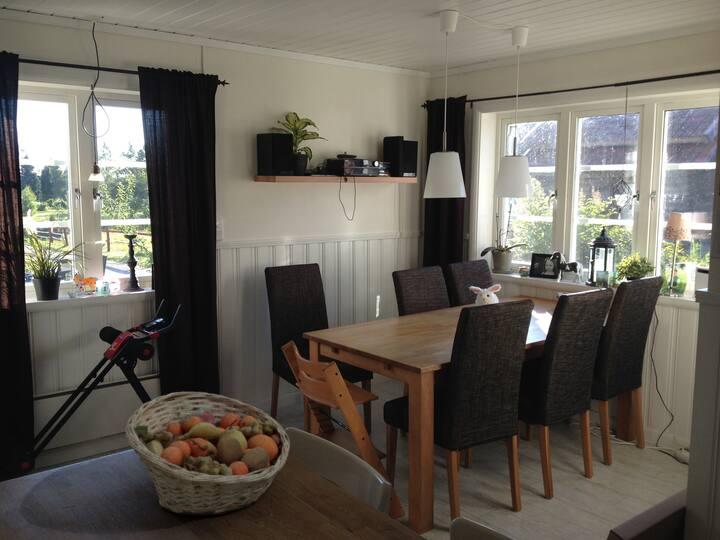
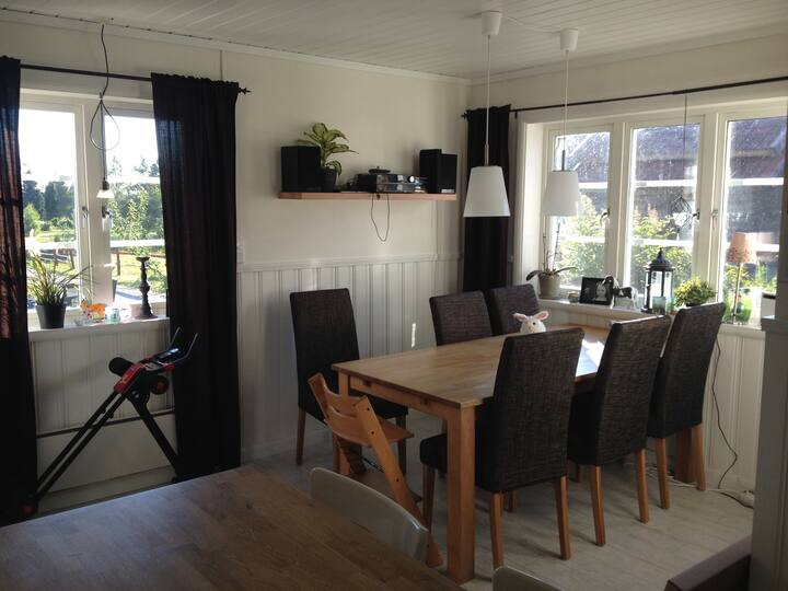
- fruit basket (211, 447)
